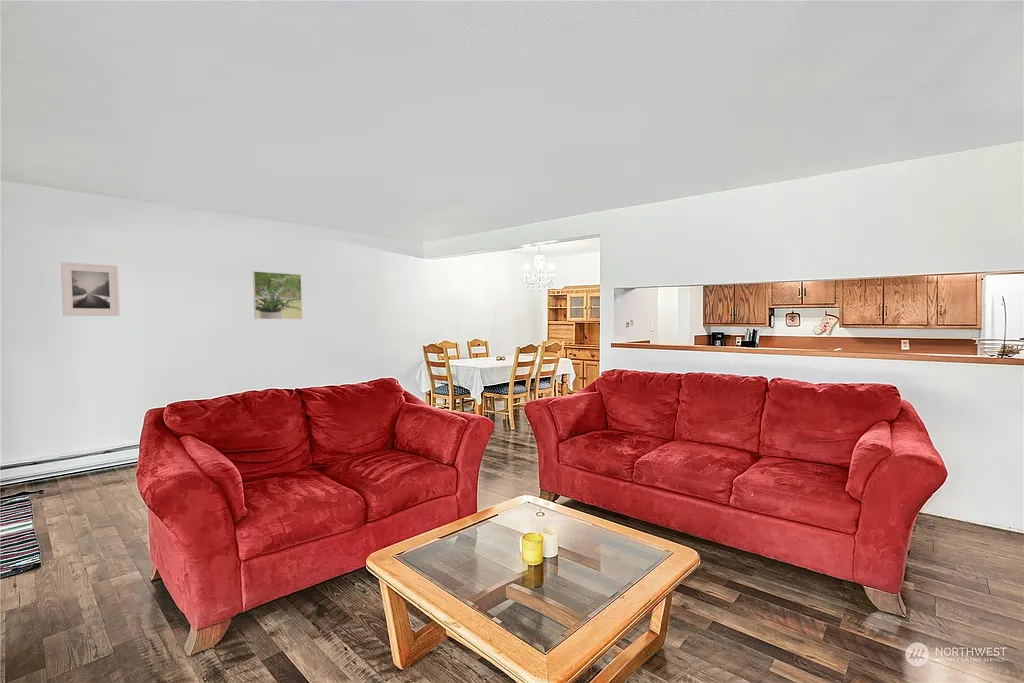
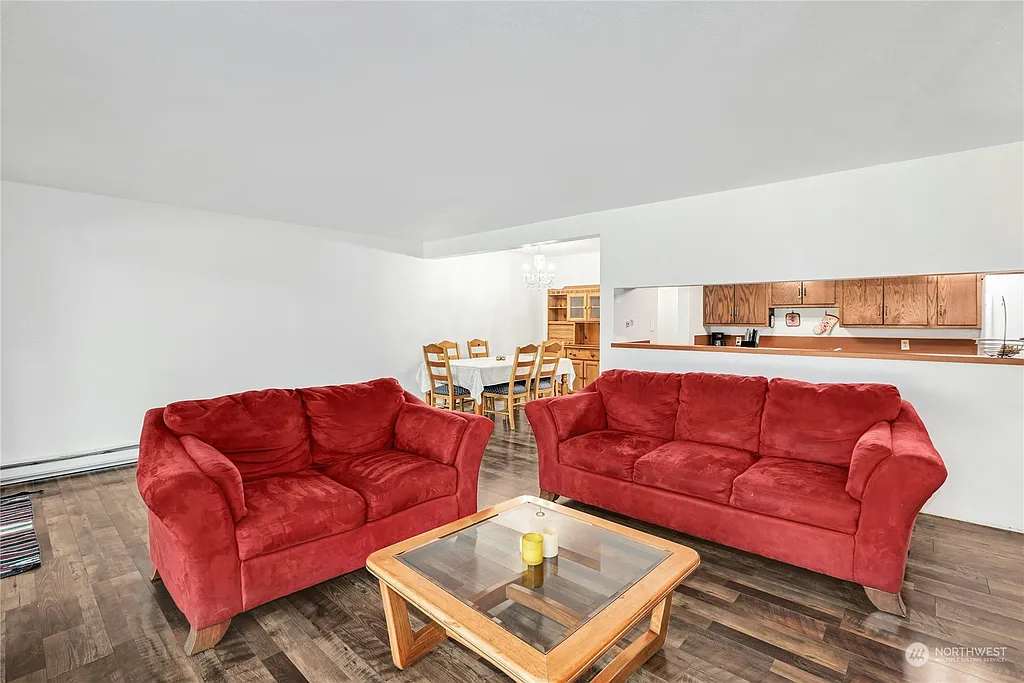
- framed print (91, 290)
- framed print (278, 296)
